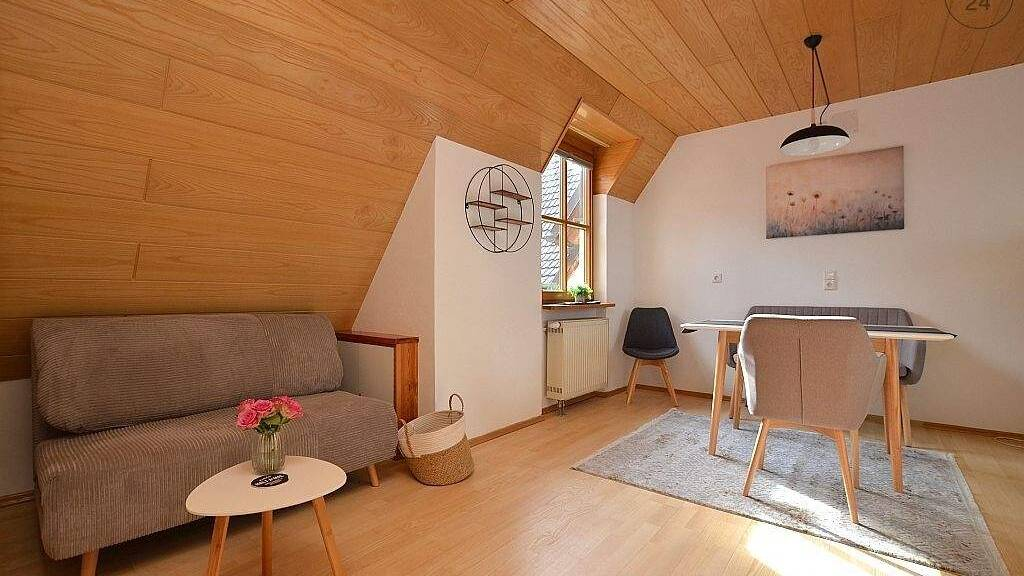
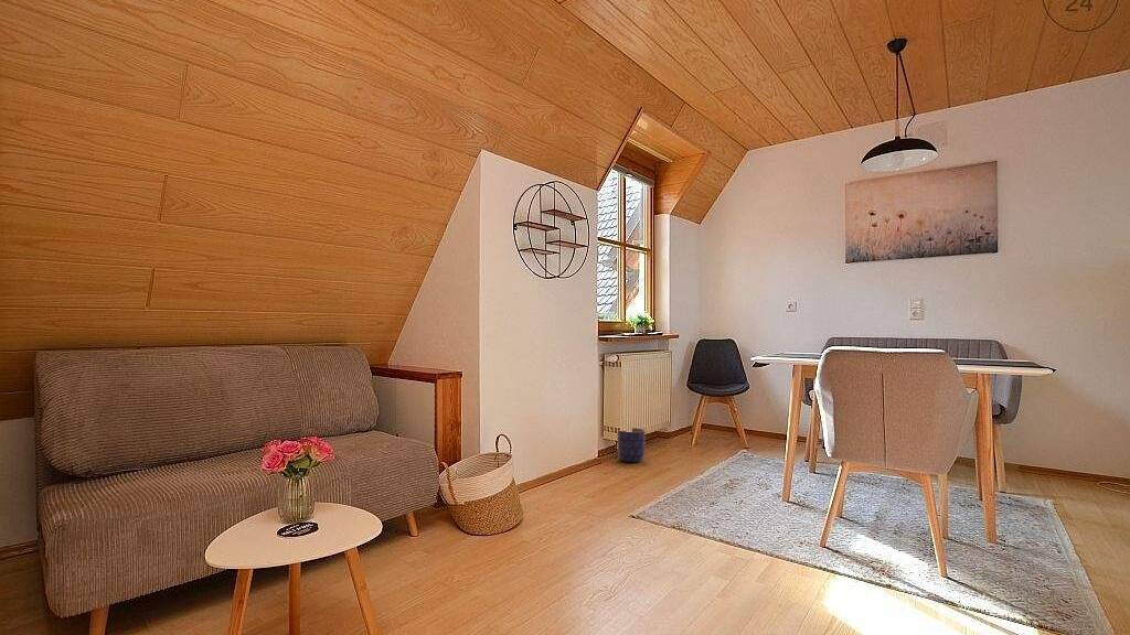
+ planter (631, 444)
